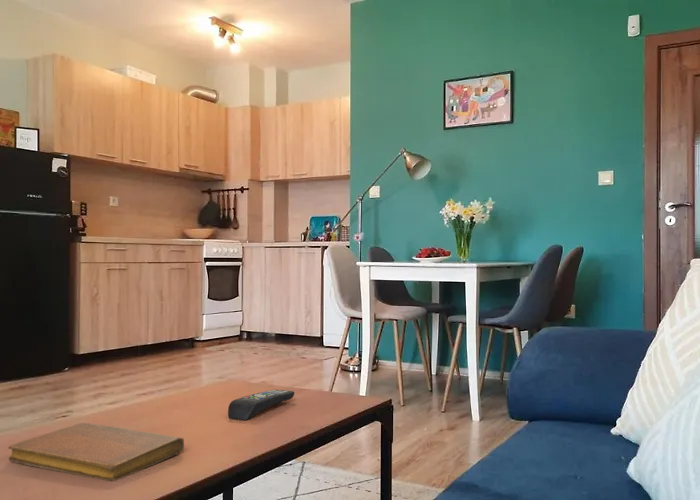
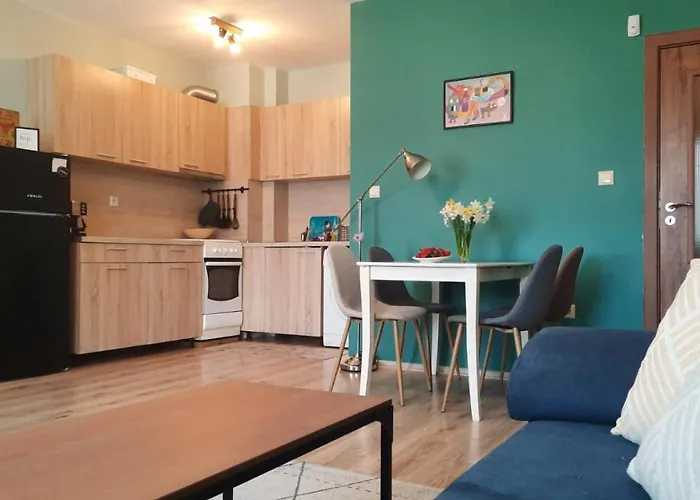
- remote control (262, 400)
- notebook (97, 448)
